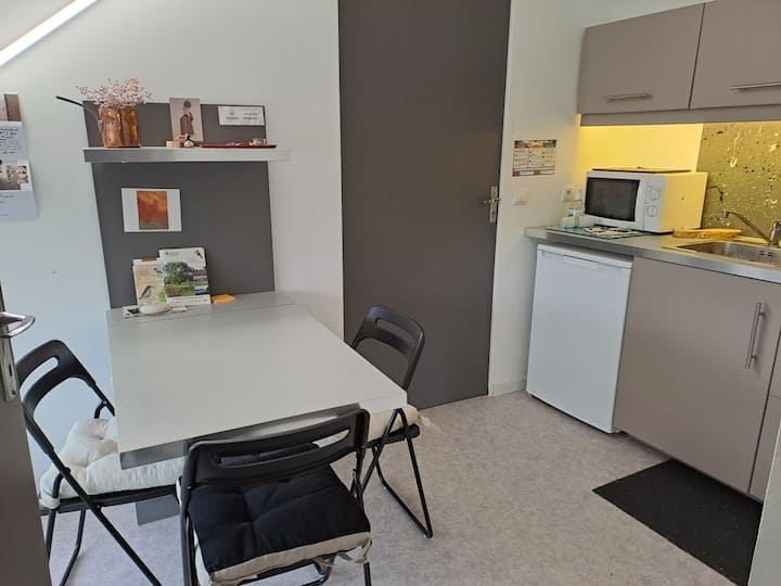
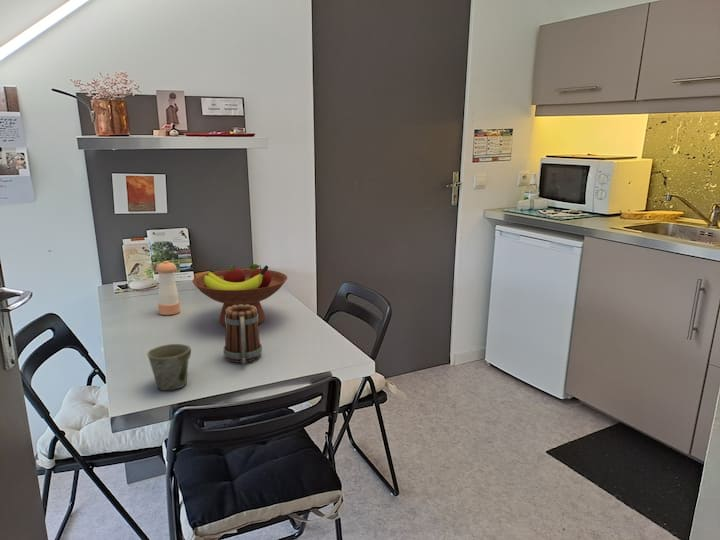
+ mug (172, 366)
+ mug (242, 335)
+ fruit bowl (241, 291)
+ pepper shaker (167, 286)
